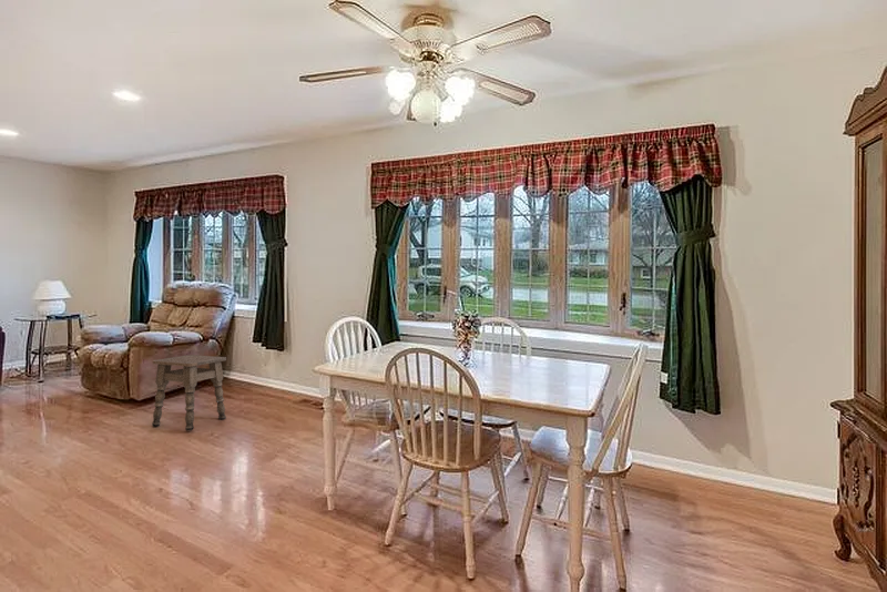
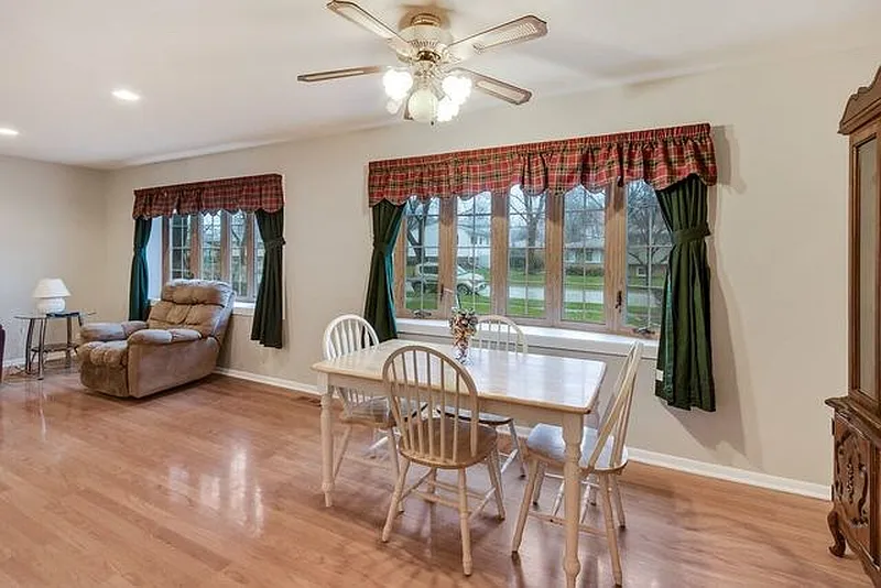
- side table (190, 390)
